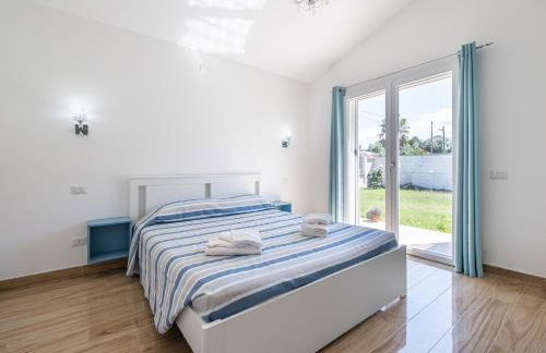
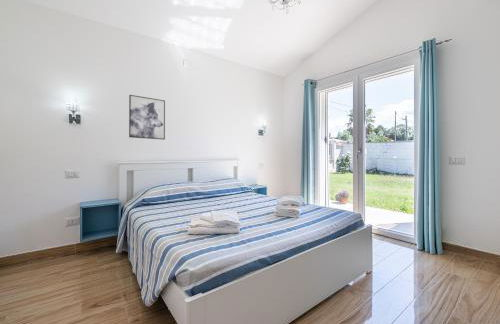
+ wall art (147, 118)
